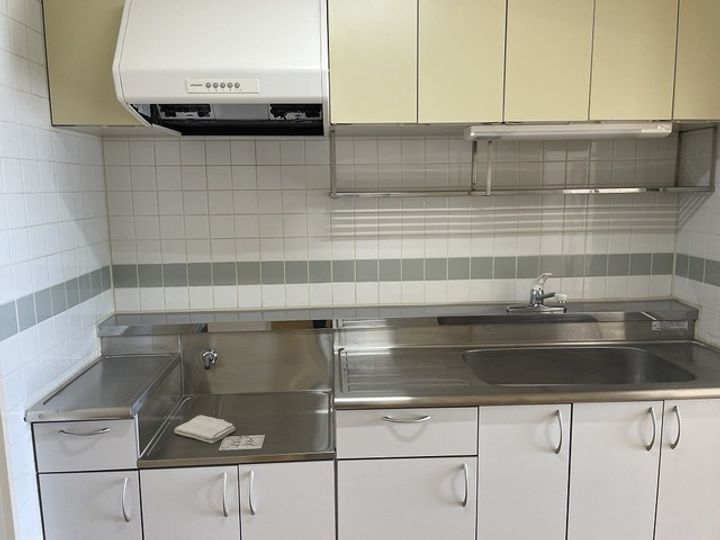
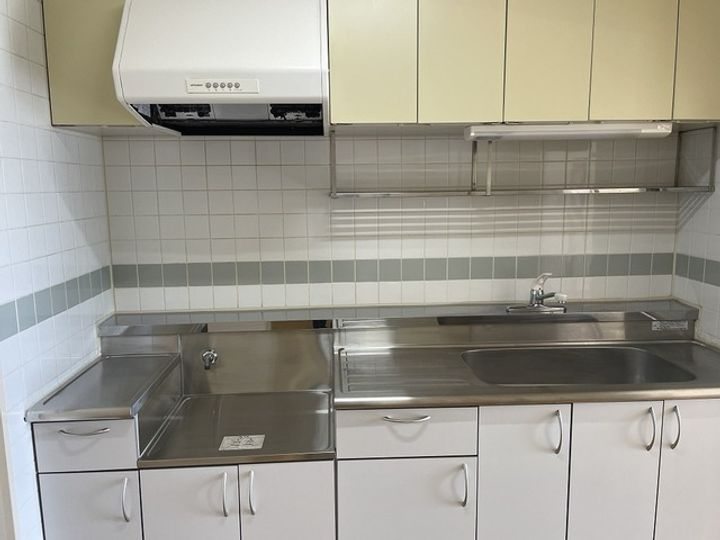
- washcloth (205, 428)
